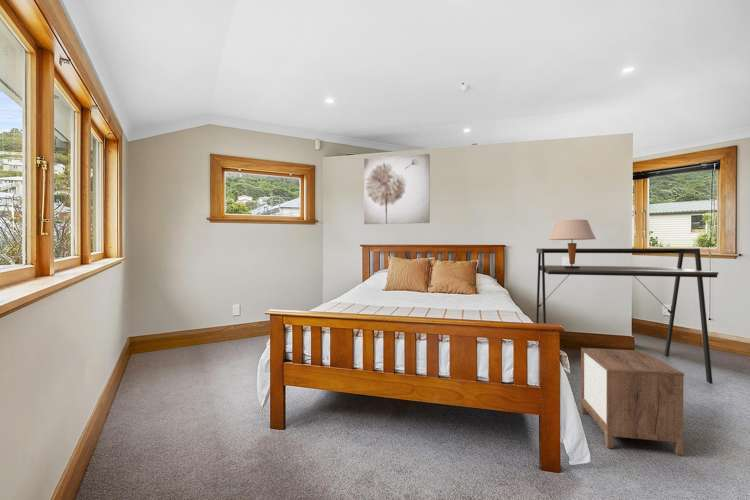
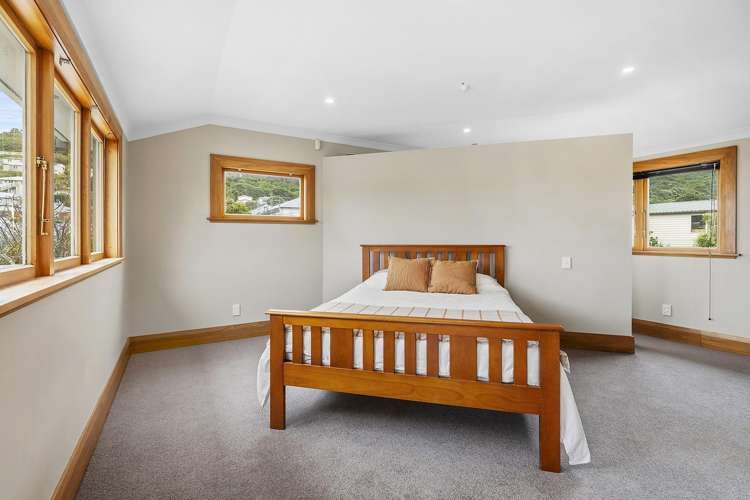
- table lamp (571, 244)
- wall art (396, 190)
- nightstand (626, 395)
- desk (611, 275)
